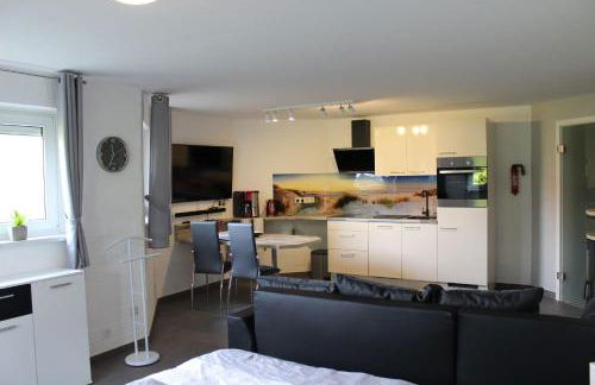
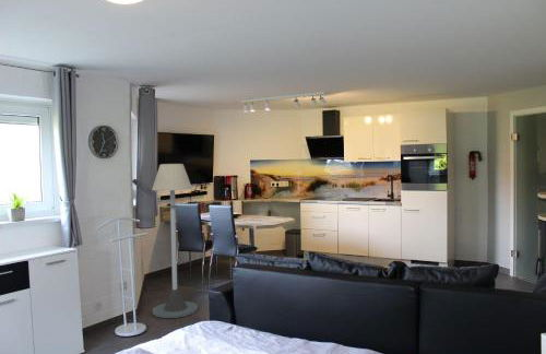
+ floor lamp (173, 237)
